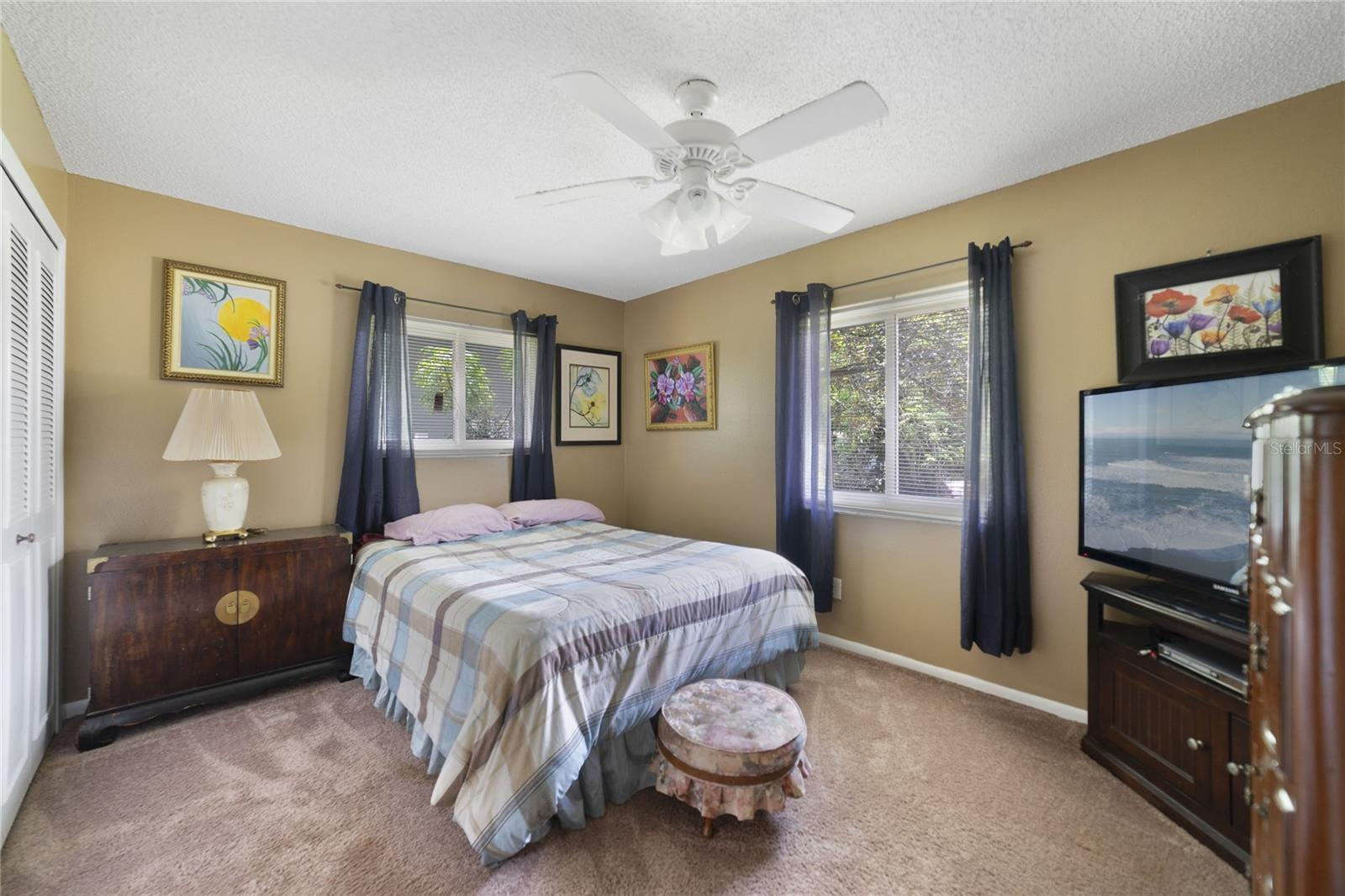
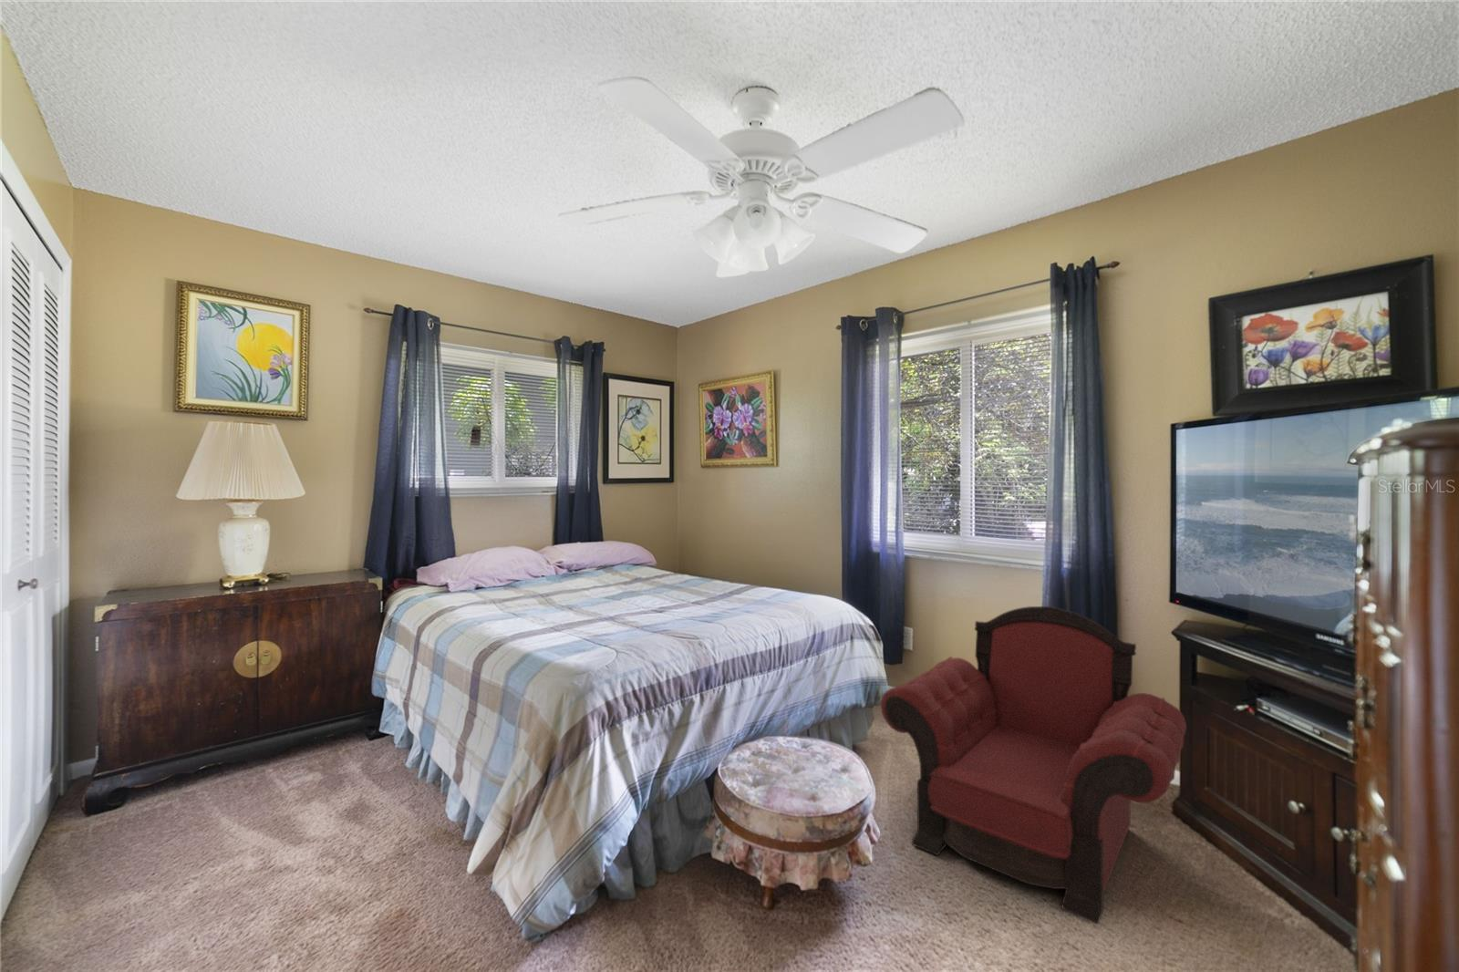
+ armchair (1026, 726)
